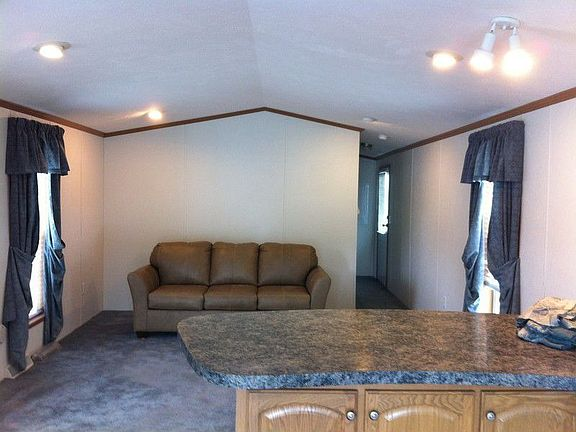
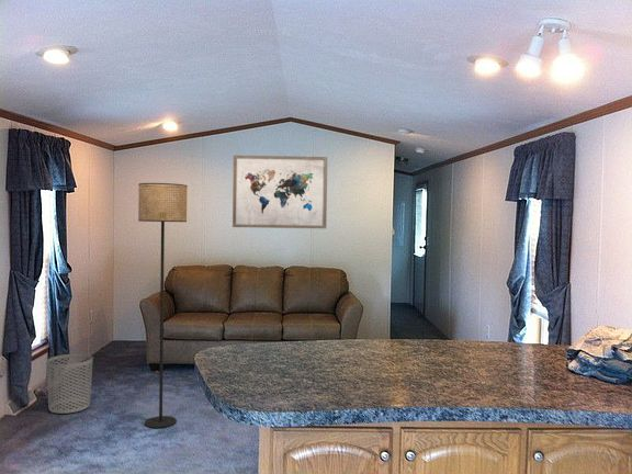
+ floor lamp (161, 304)
+ waste bin (69, 383)
+ wall art (280, 192)
